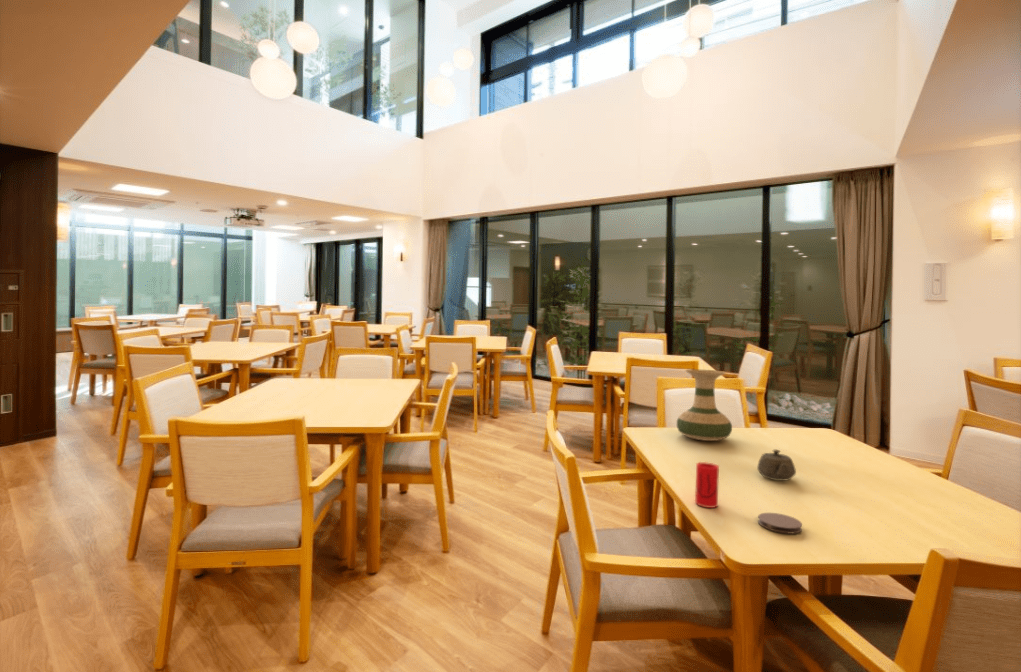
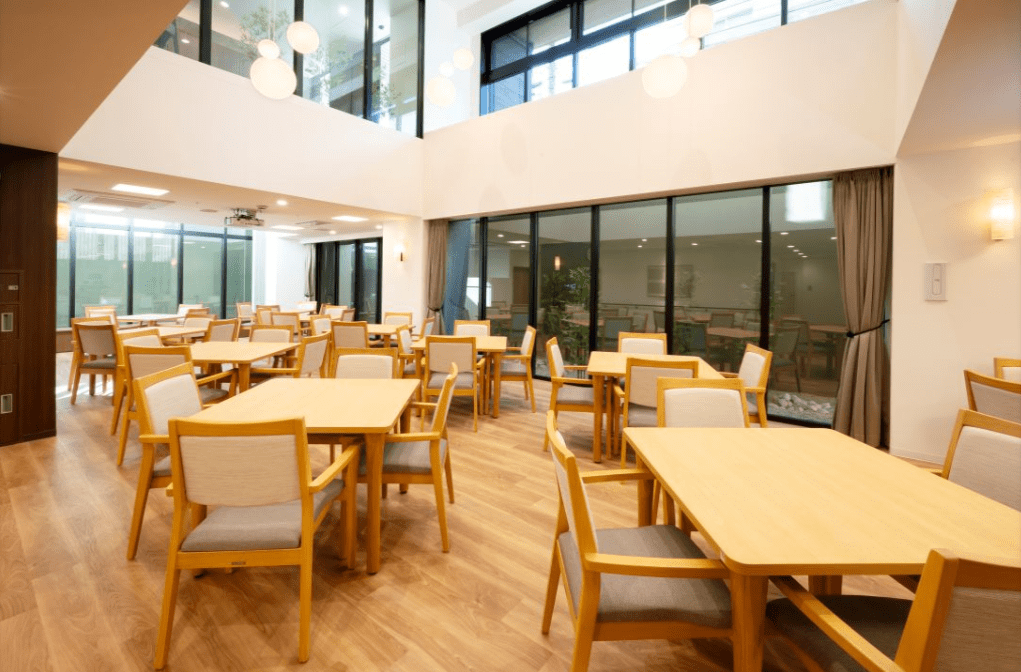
- cup (707, 484)
- teapot (776, 464)
- coaster (779, 522)
- vase (704, 404)
